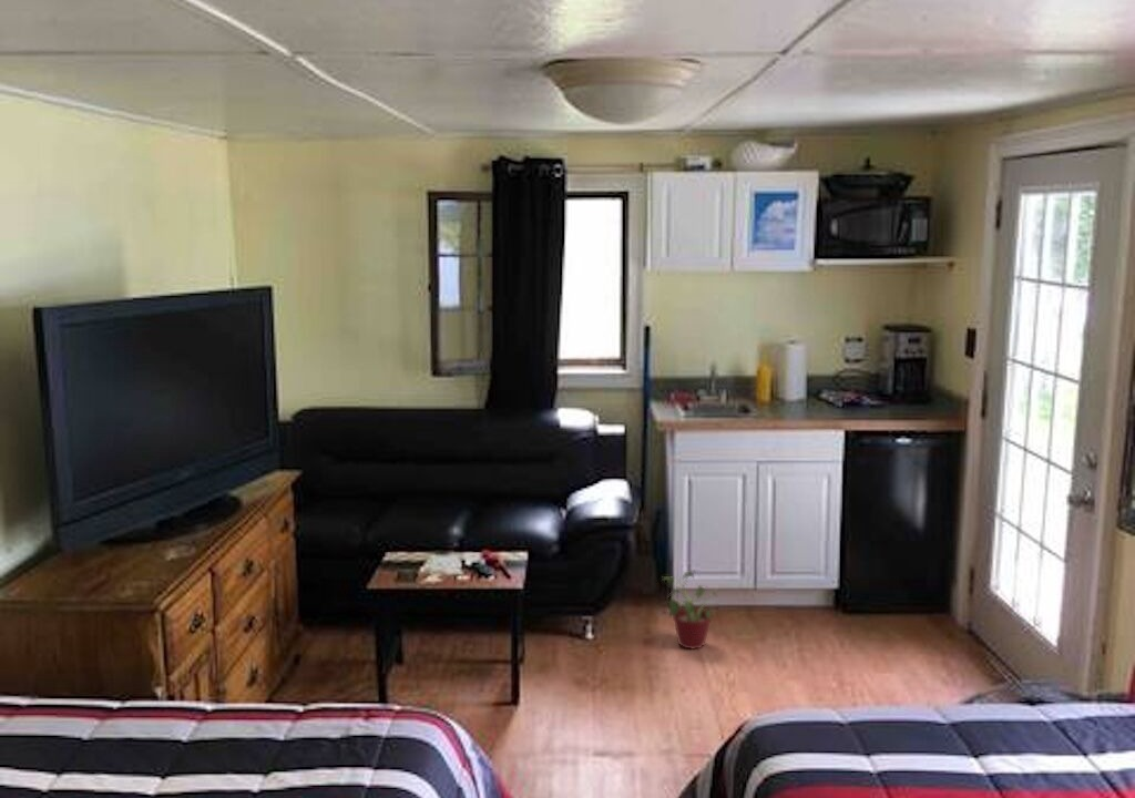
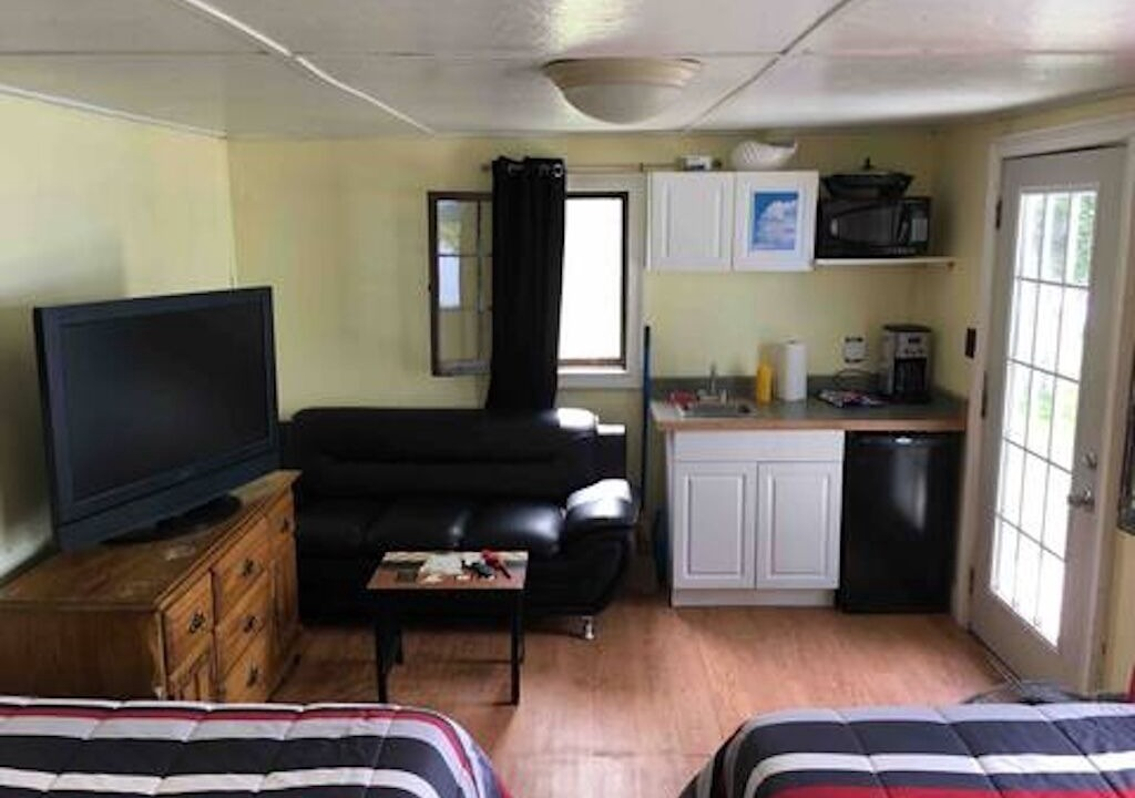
- potted plant (691, 611)
